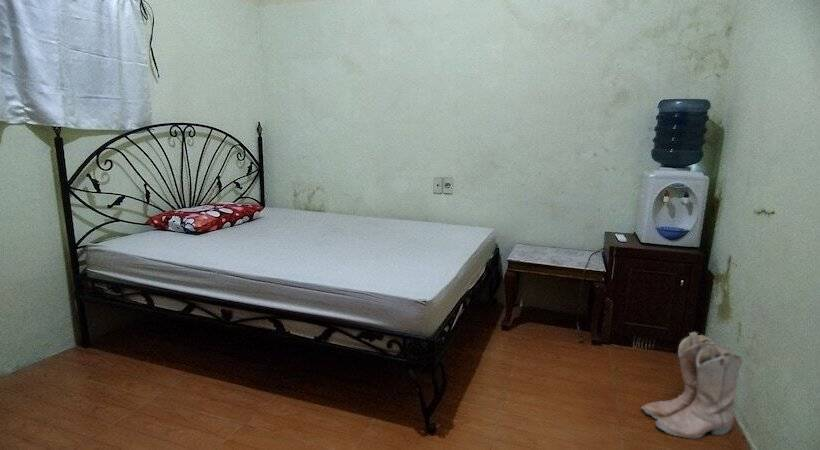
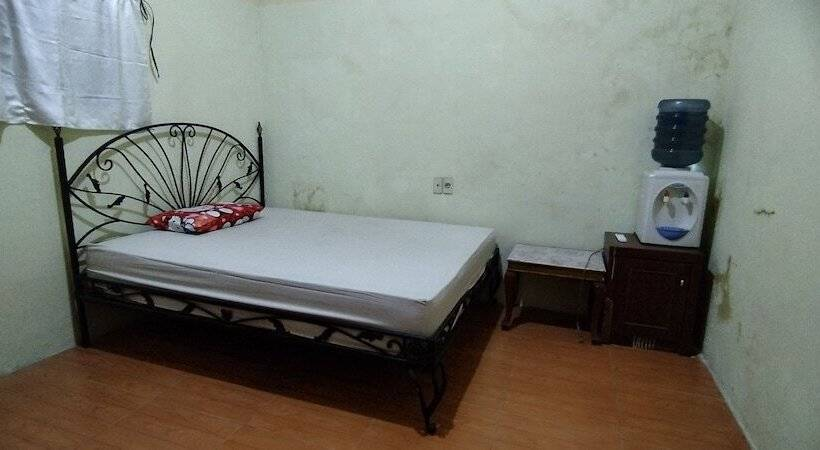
- boots (691, 382)
